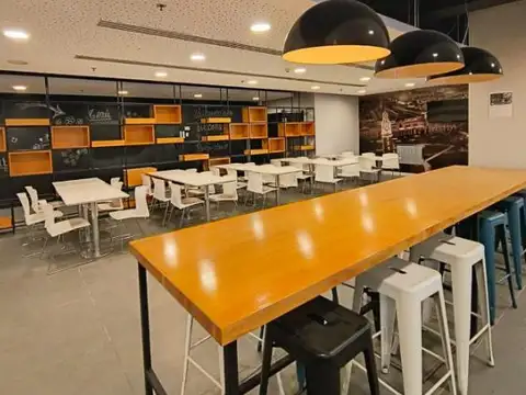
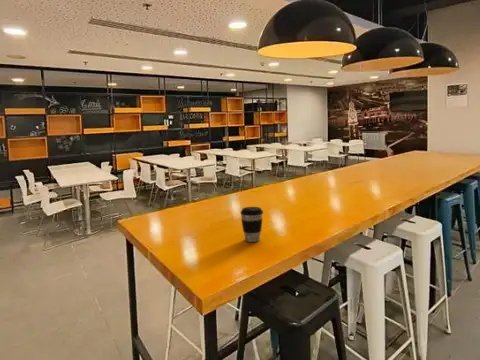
+ coffee cup (252, 224)
